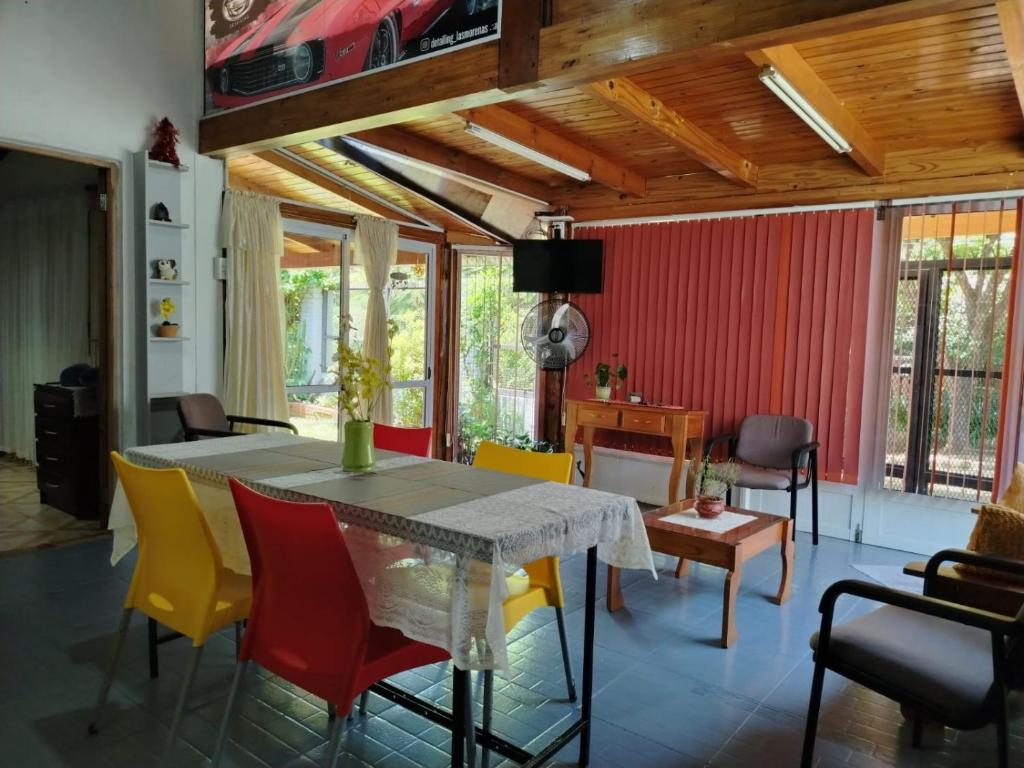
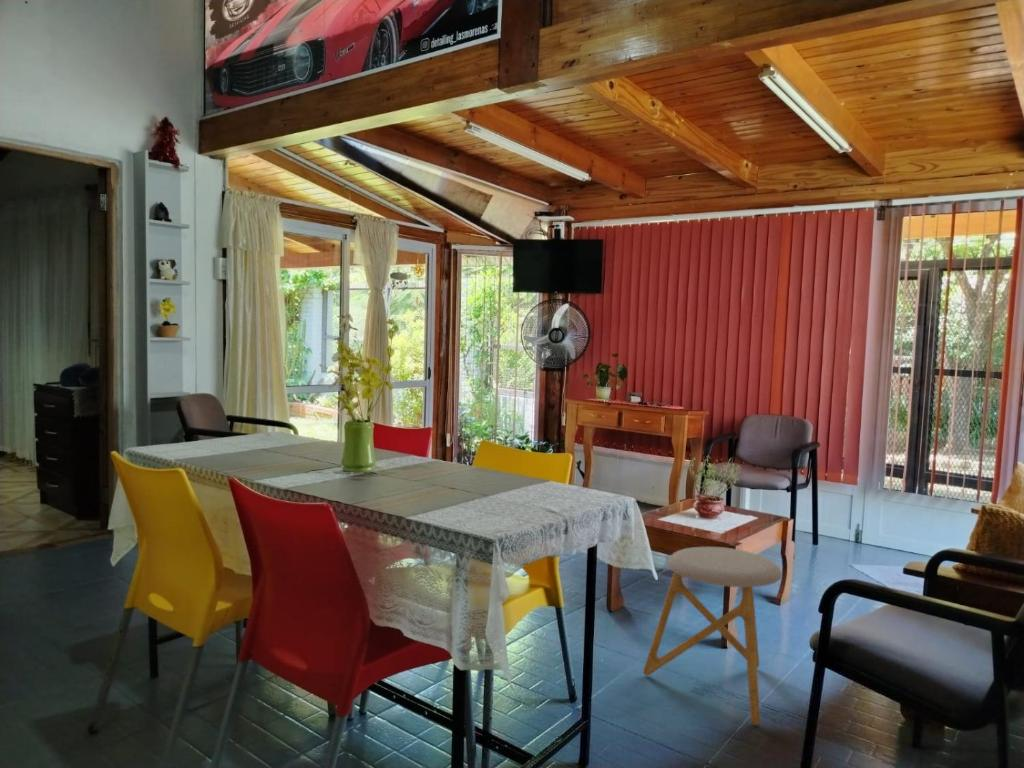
+ stool (725, 628)
